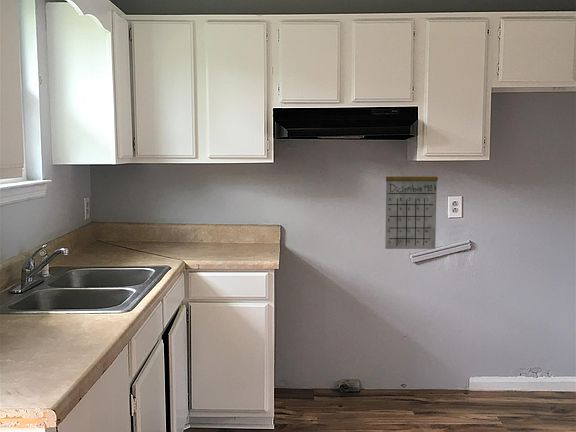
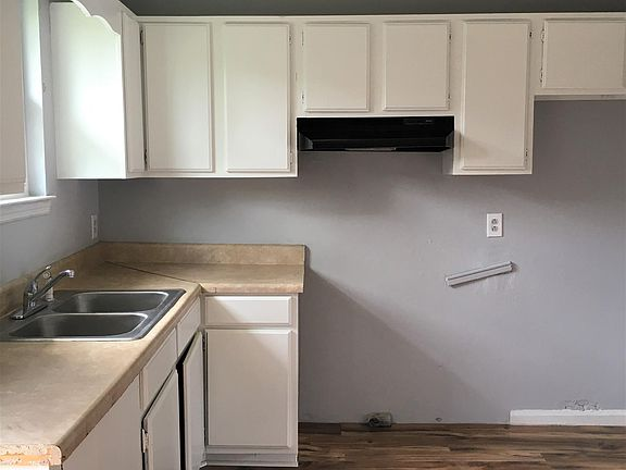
- calendar (411, 204)
